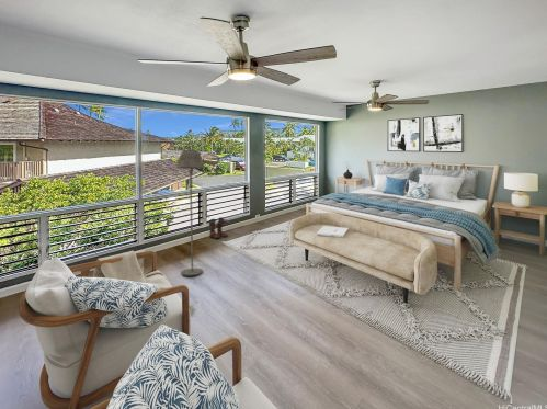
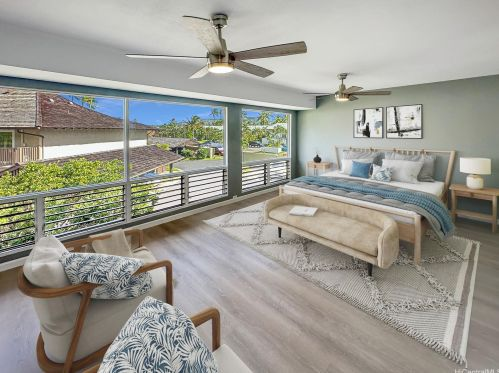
- boots (219, 227)
- floor lamp (191, 212)
